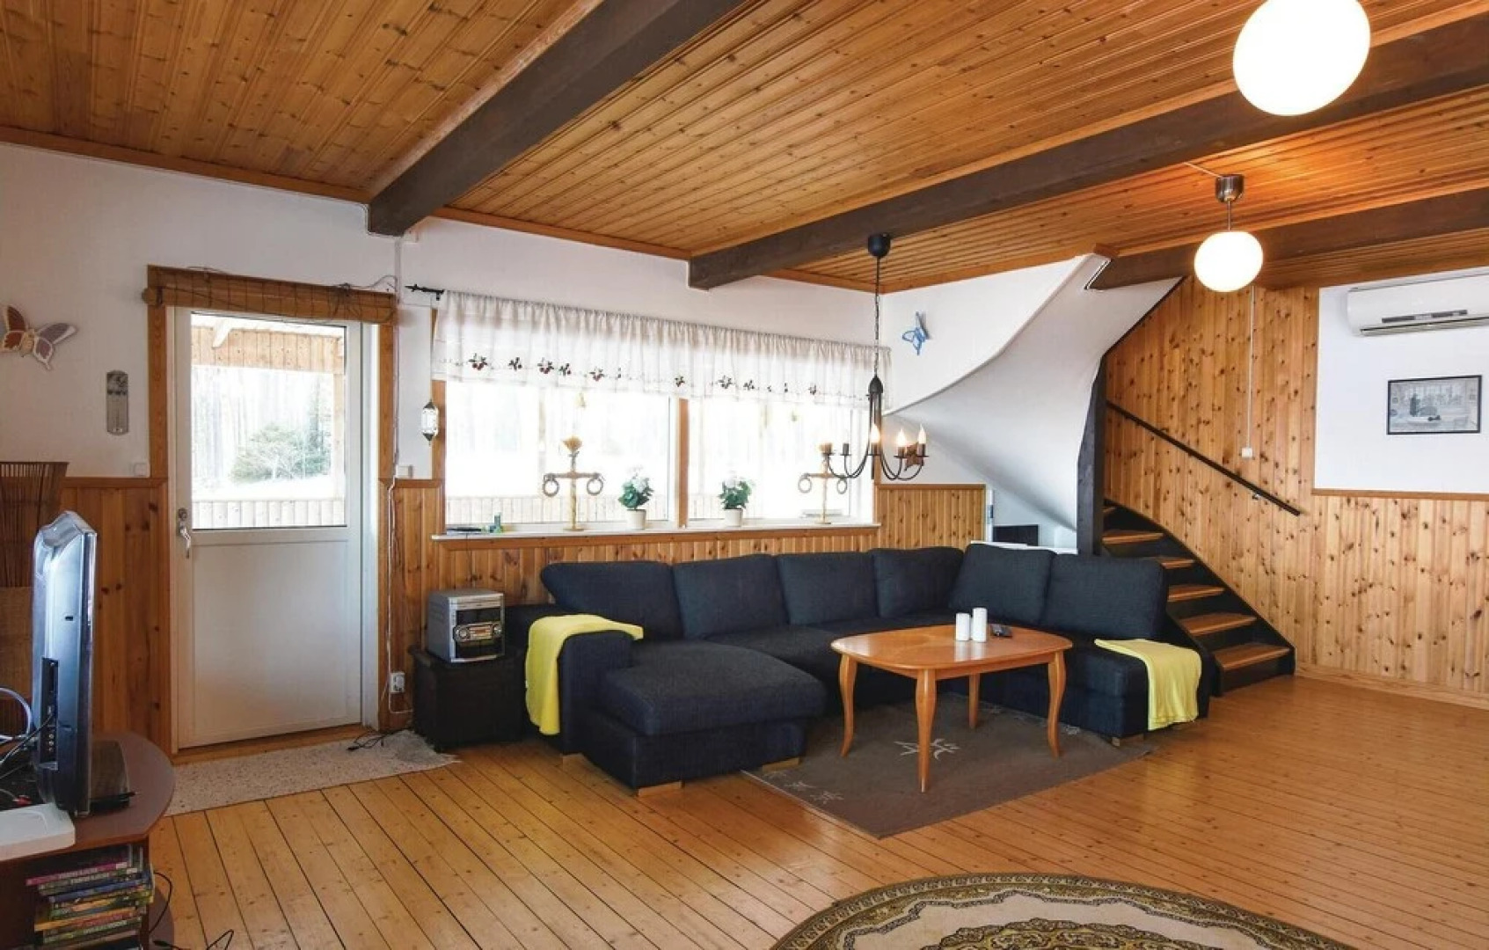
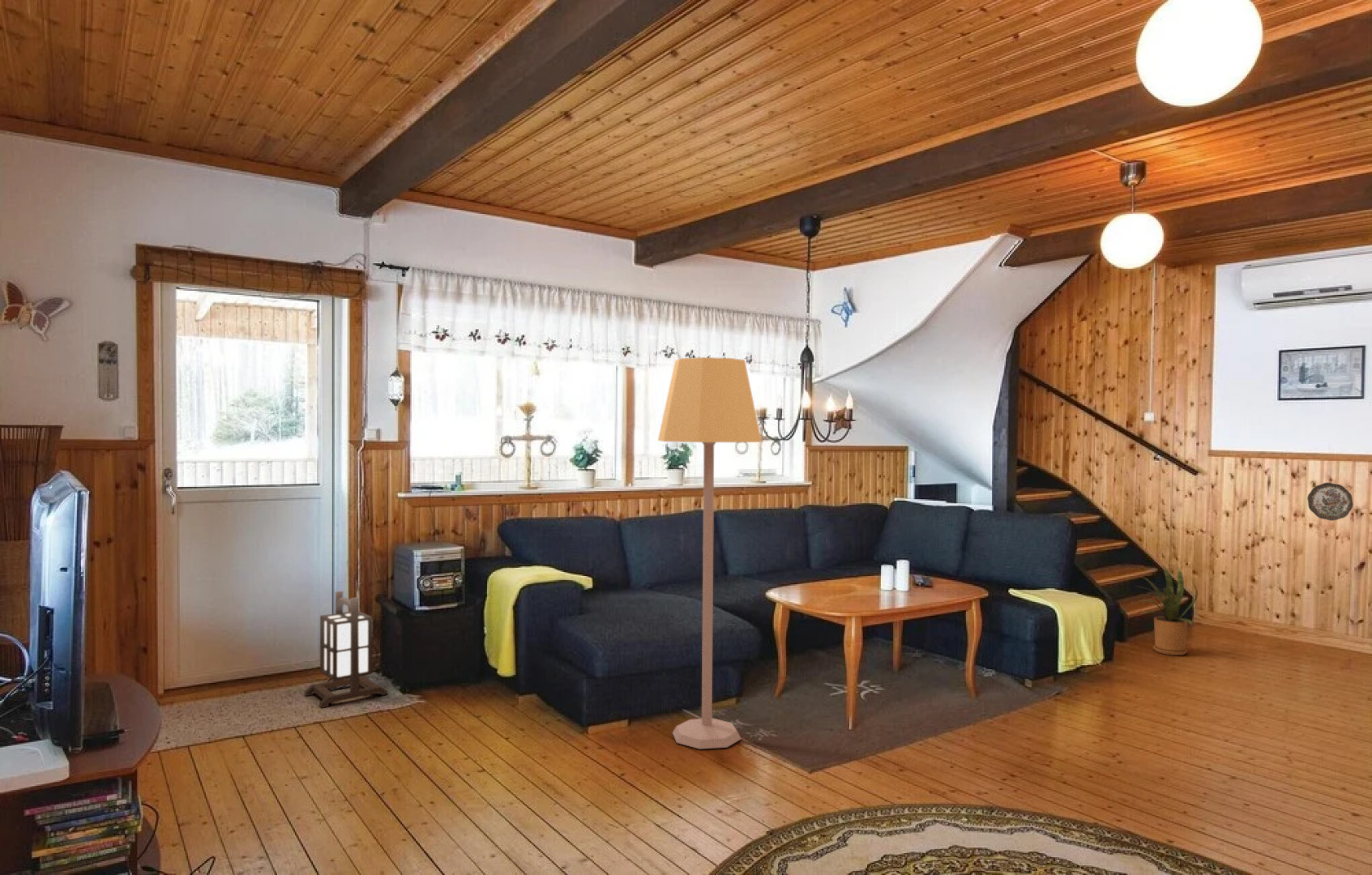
+ house plant (1165, 610)
+ lamp (707, 548)
+ lantern (346, 644)
+ decorative plate (1330, 501)
